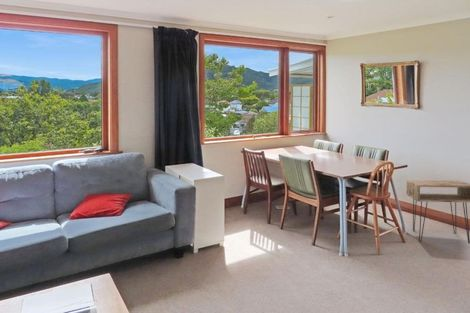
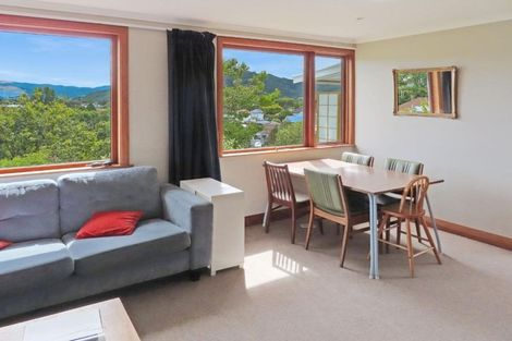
- nightstand (439, 201)
